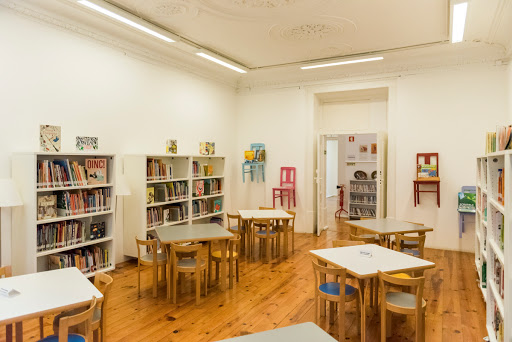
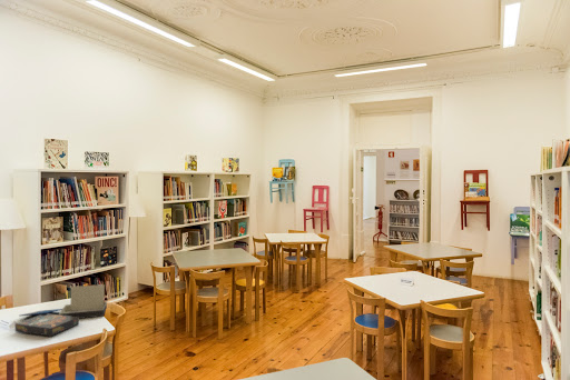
+ board game (59, 309)
